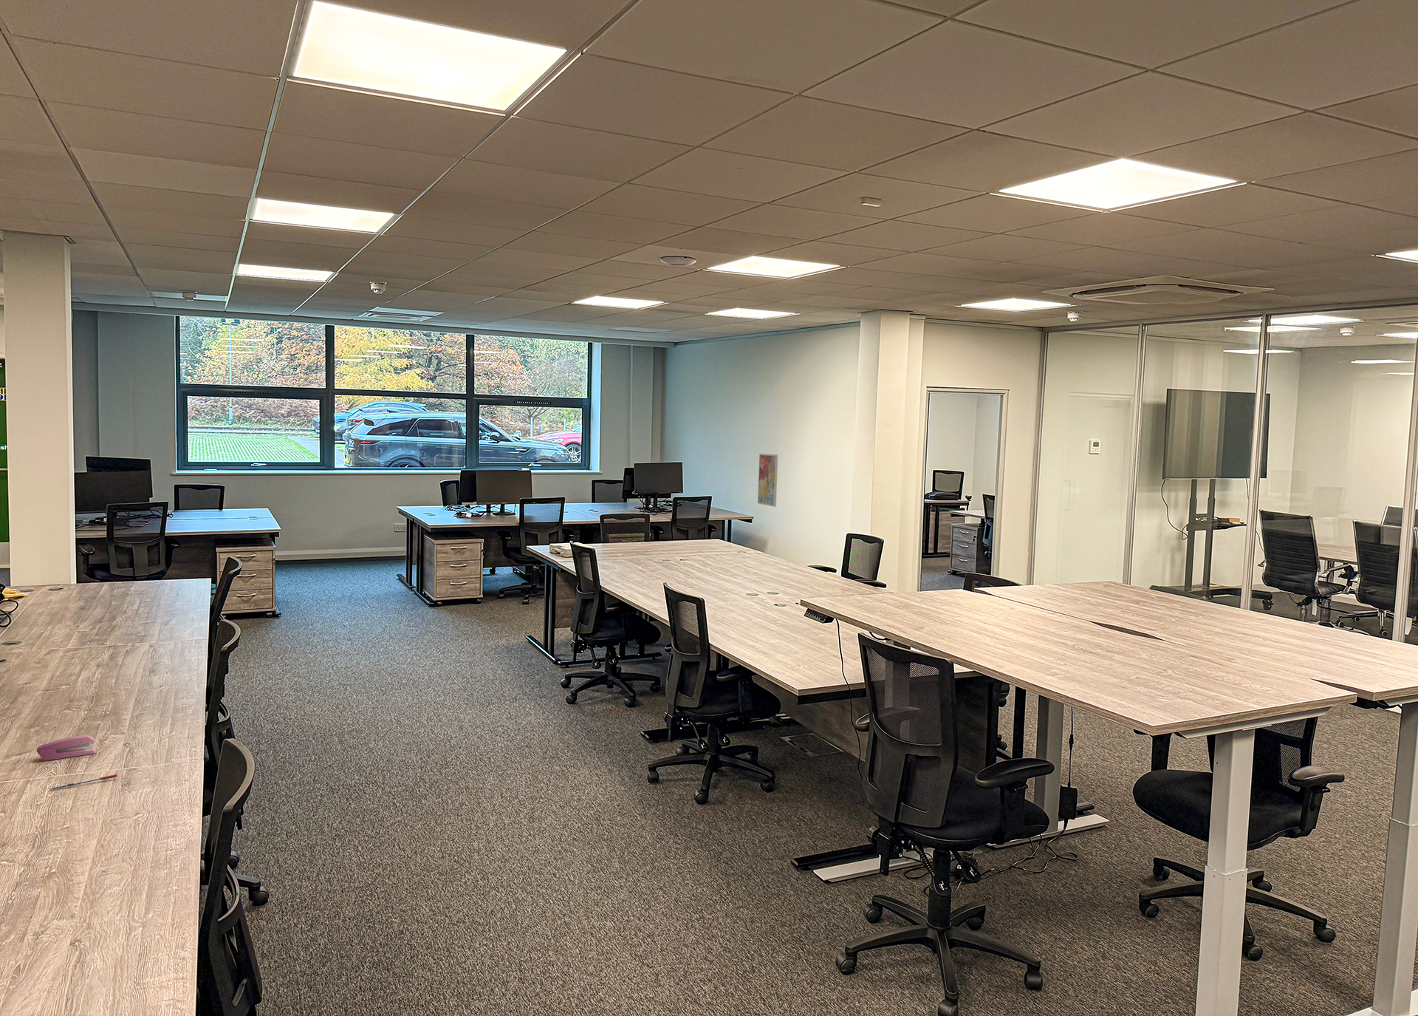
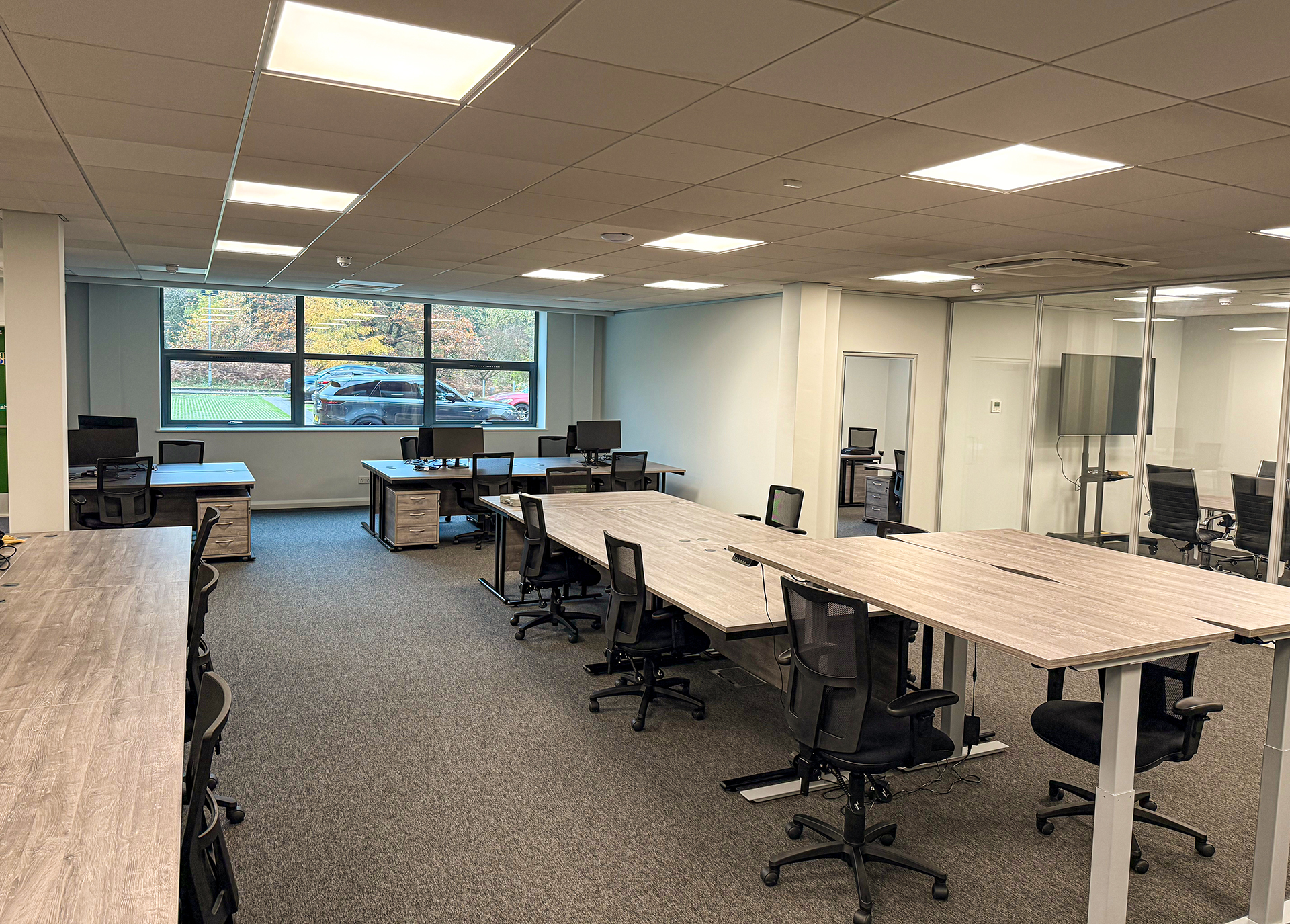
- wall art (767, 479)
- stapler (66, 747)
- pen (84, 782)
